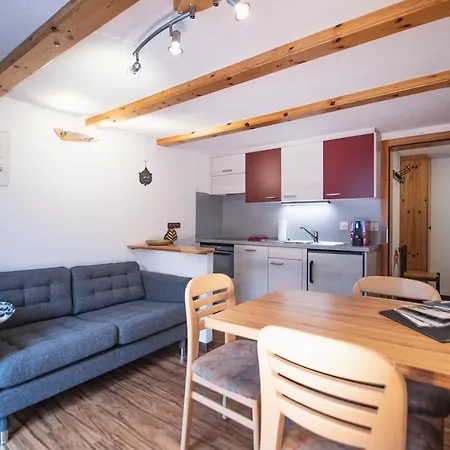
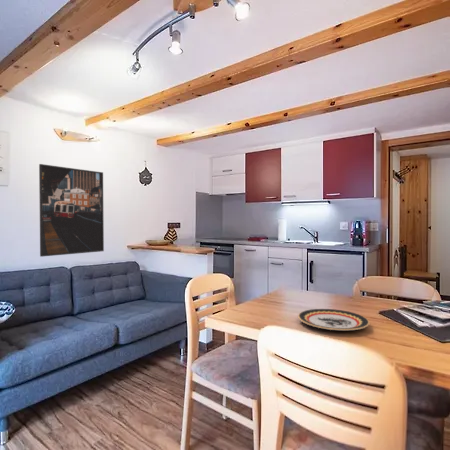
+ plate (332, 320)
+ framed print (74, 211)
